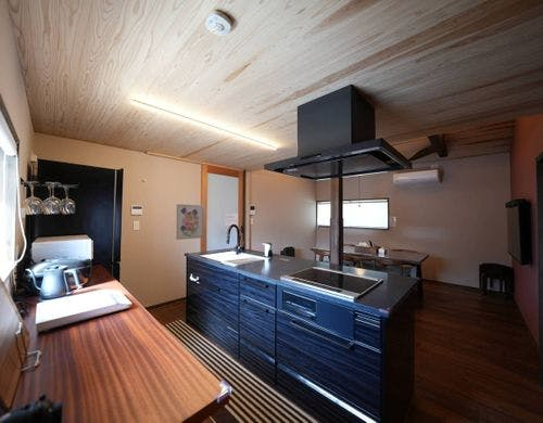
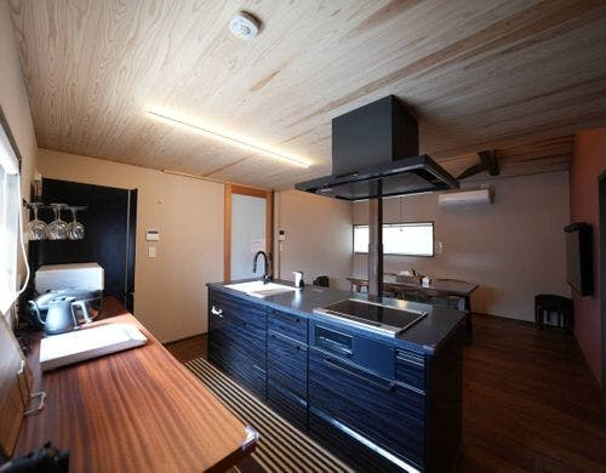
- wall art (190, 221)
